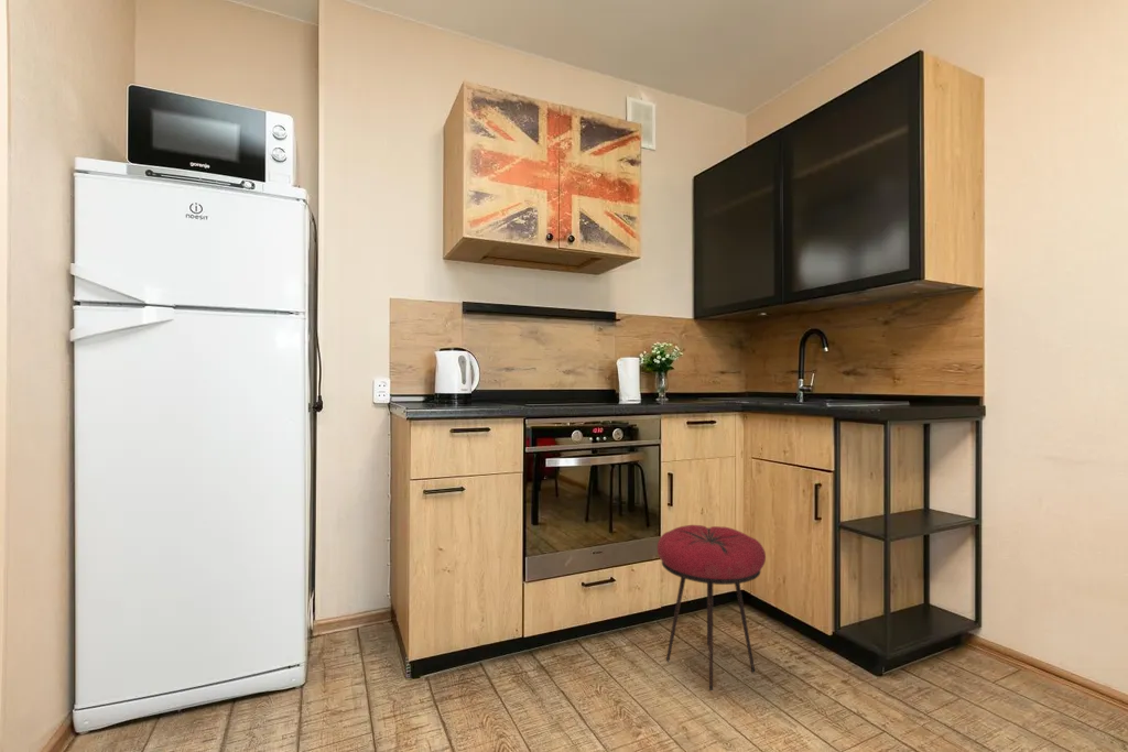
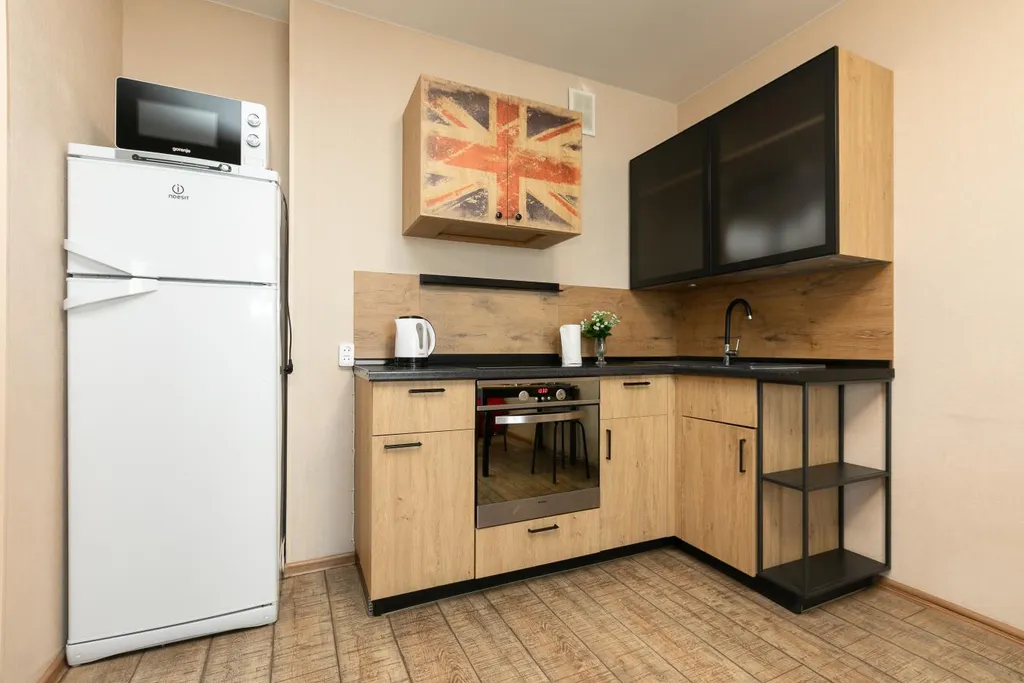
- stool (709, 599)
